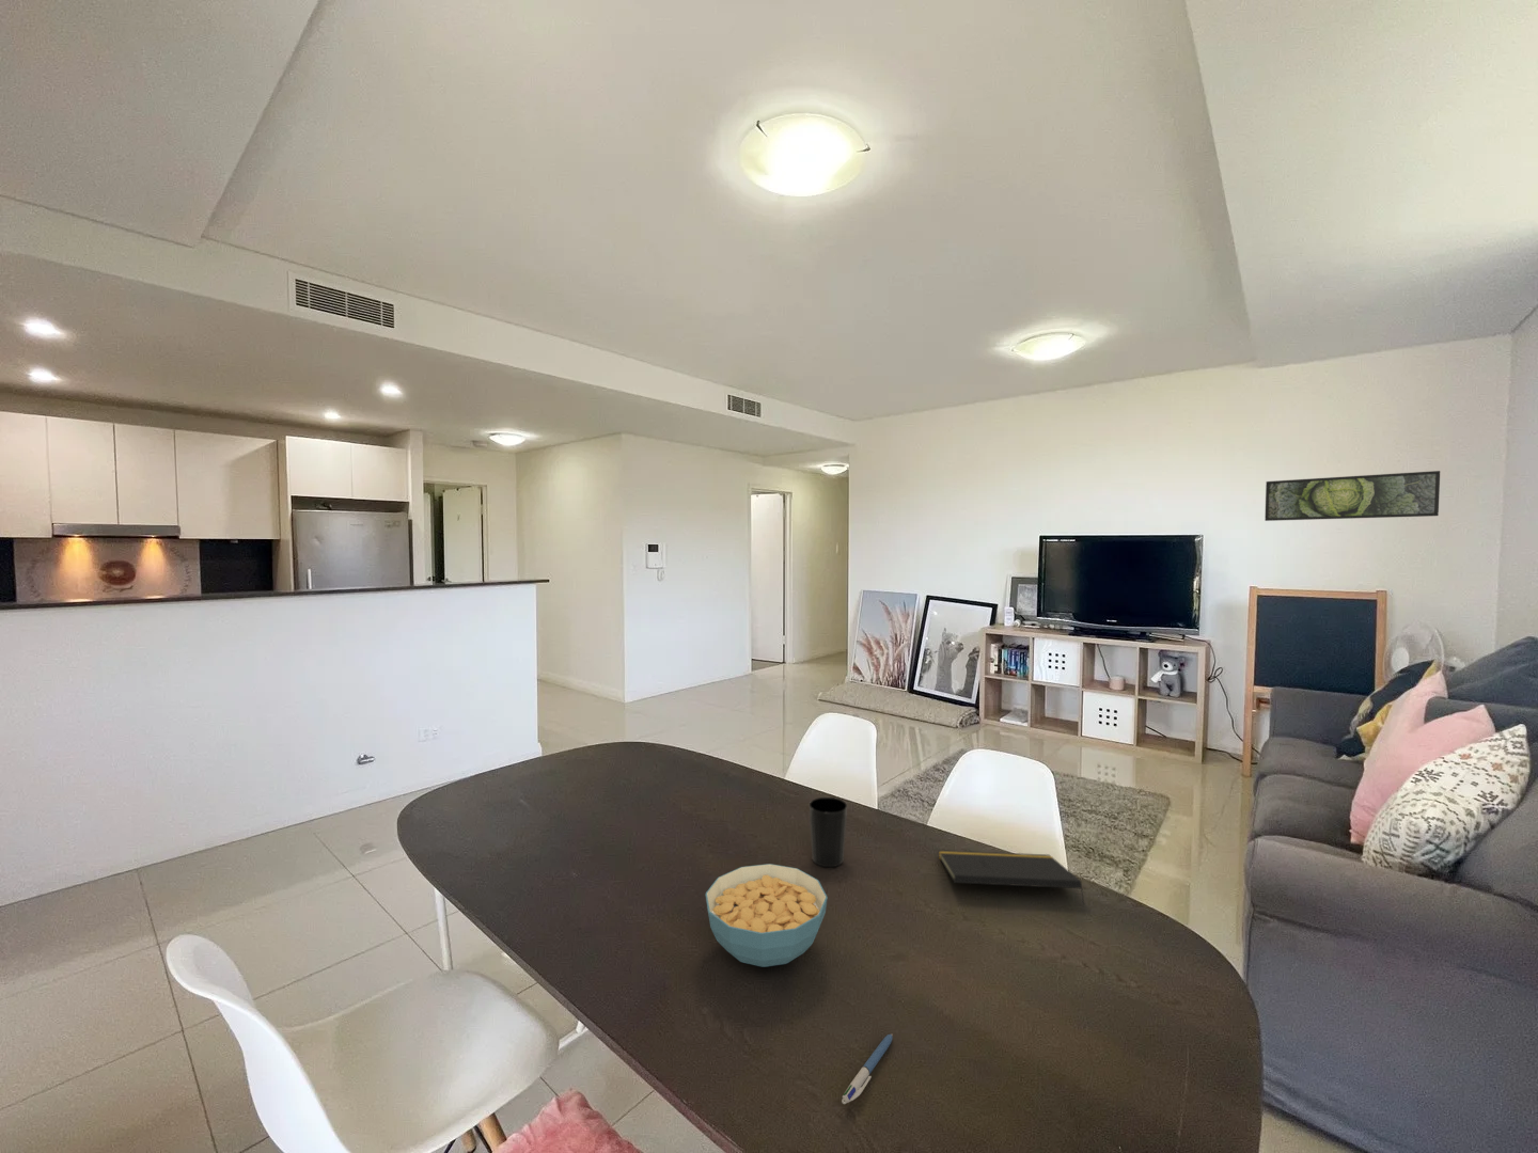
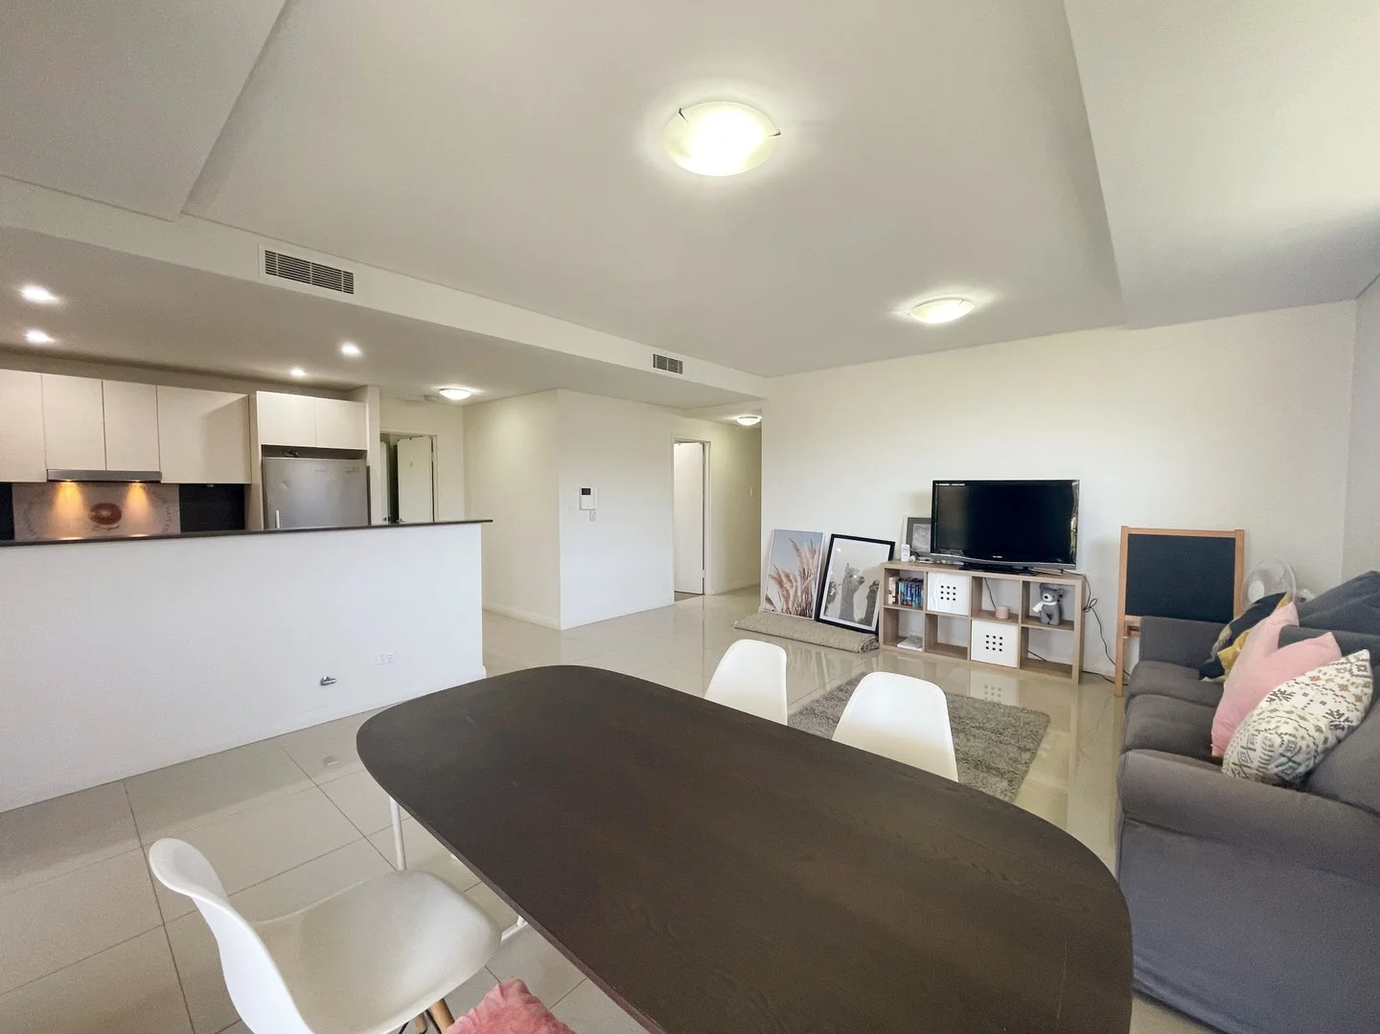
- notepad (1004, 868)
- pen (871, 1067)
- cereal bowl (765, 923)
- cup (828, 832)
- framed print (1345, 498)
